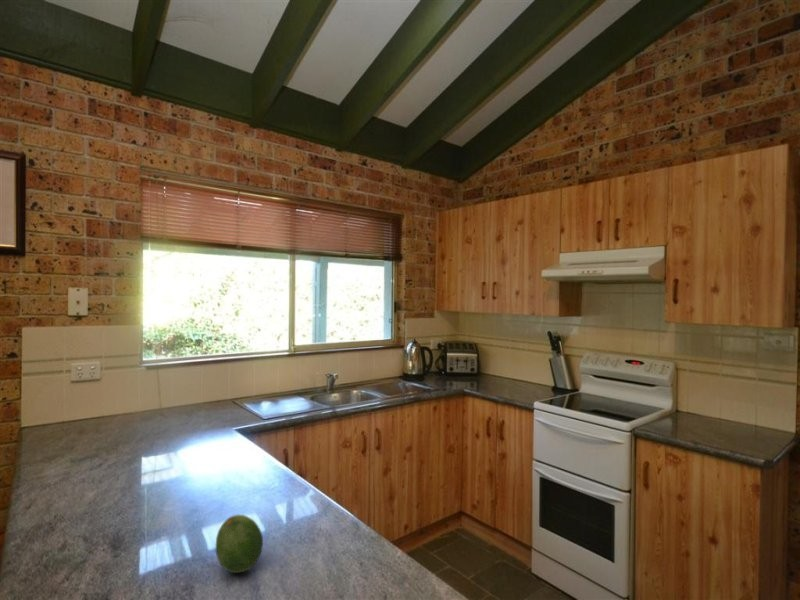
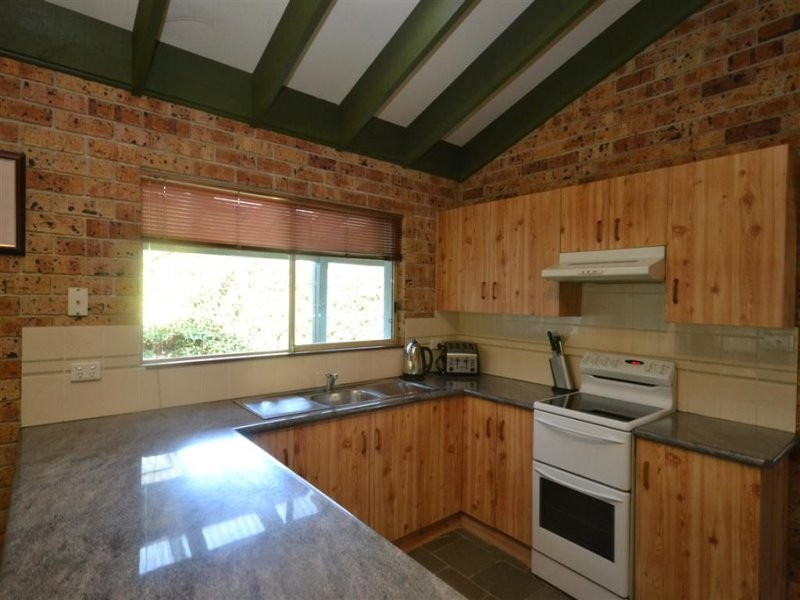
- fruit (239, 541)
